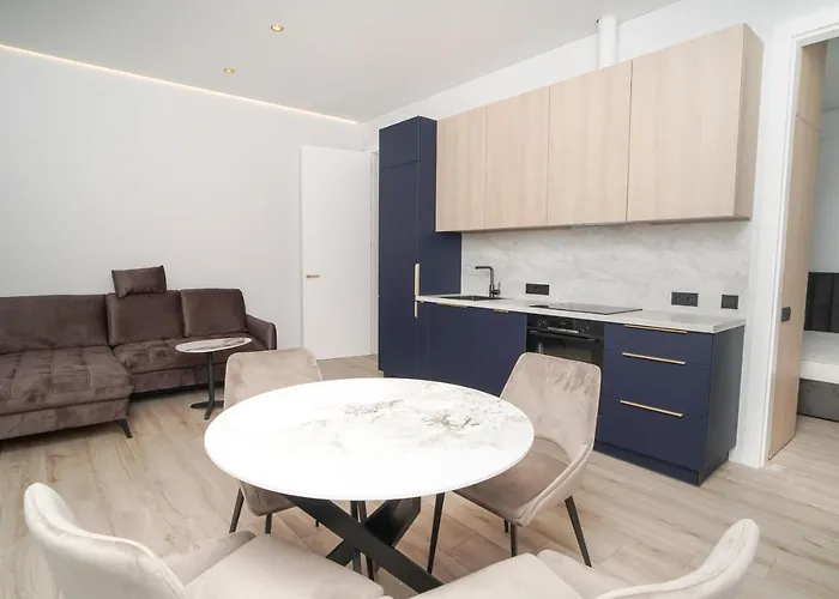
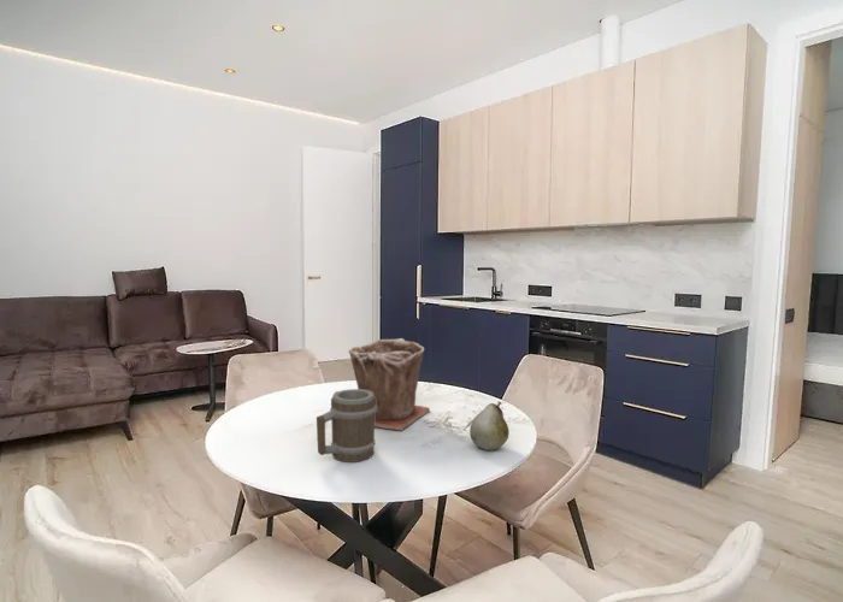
+ fruit (489, 424)
+ plant pot (385, 379)
+ barrel (346, 426)
